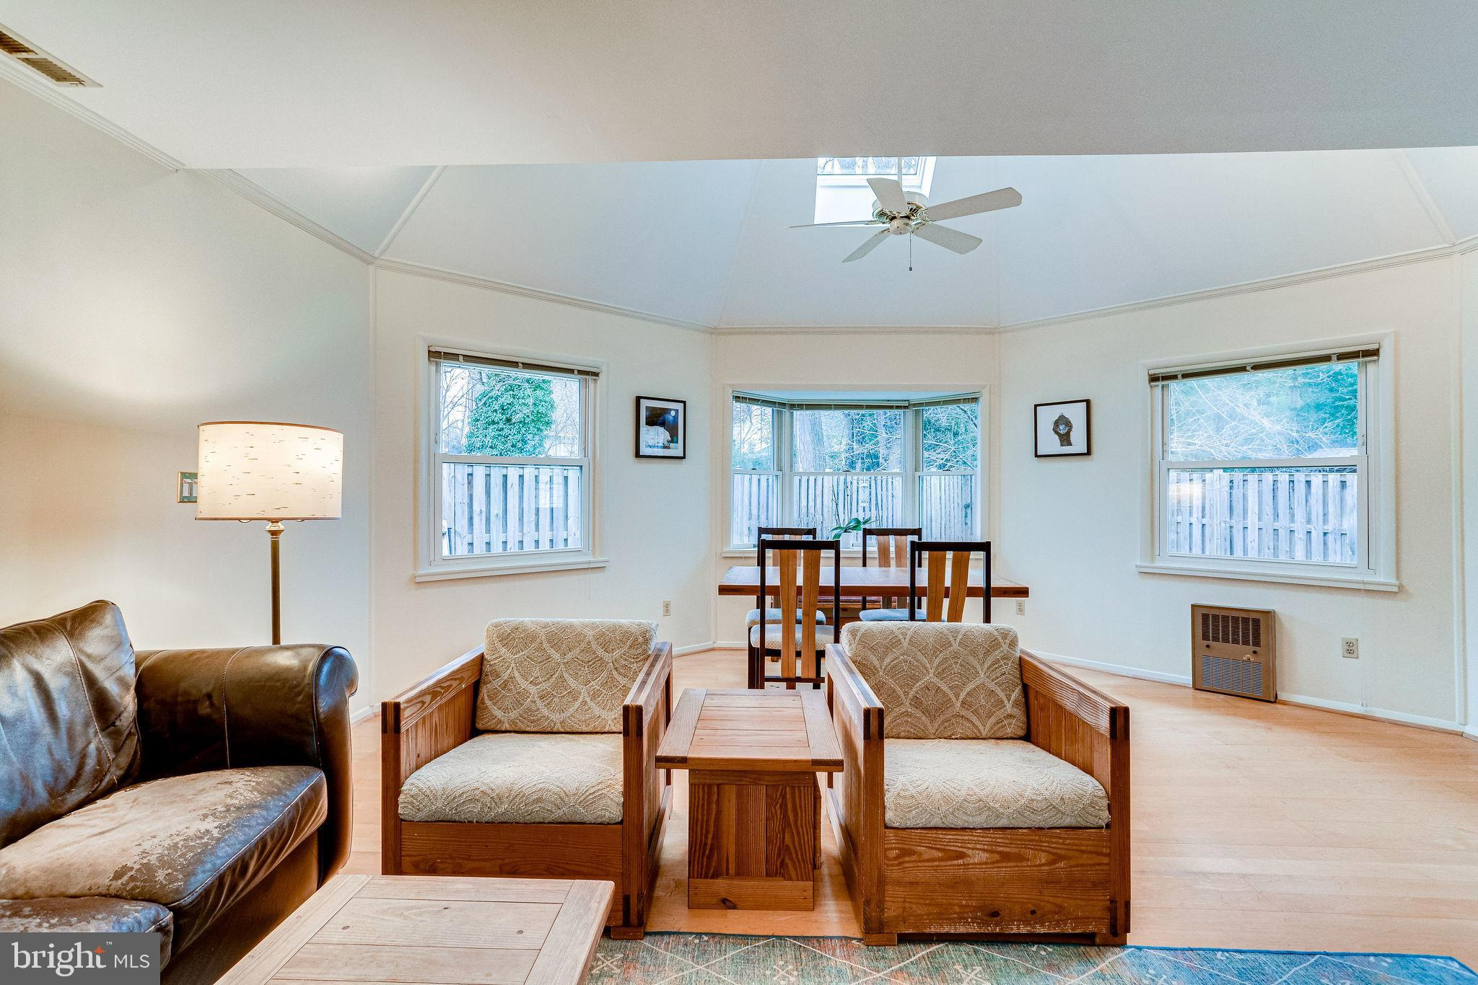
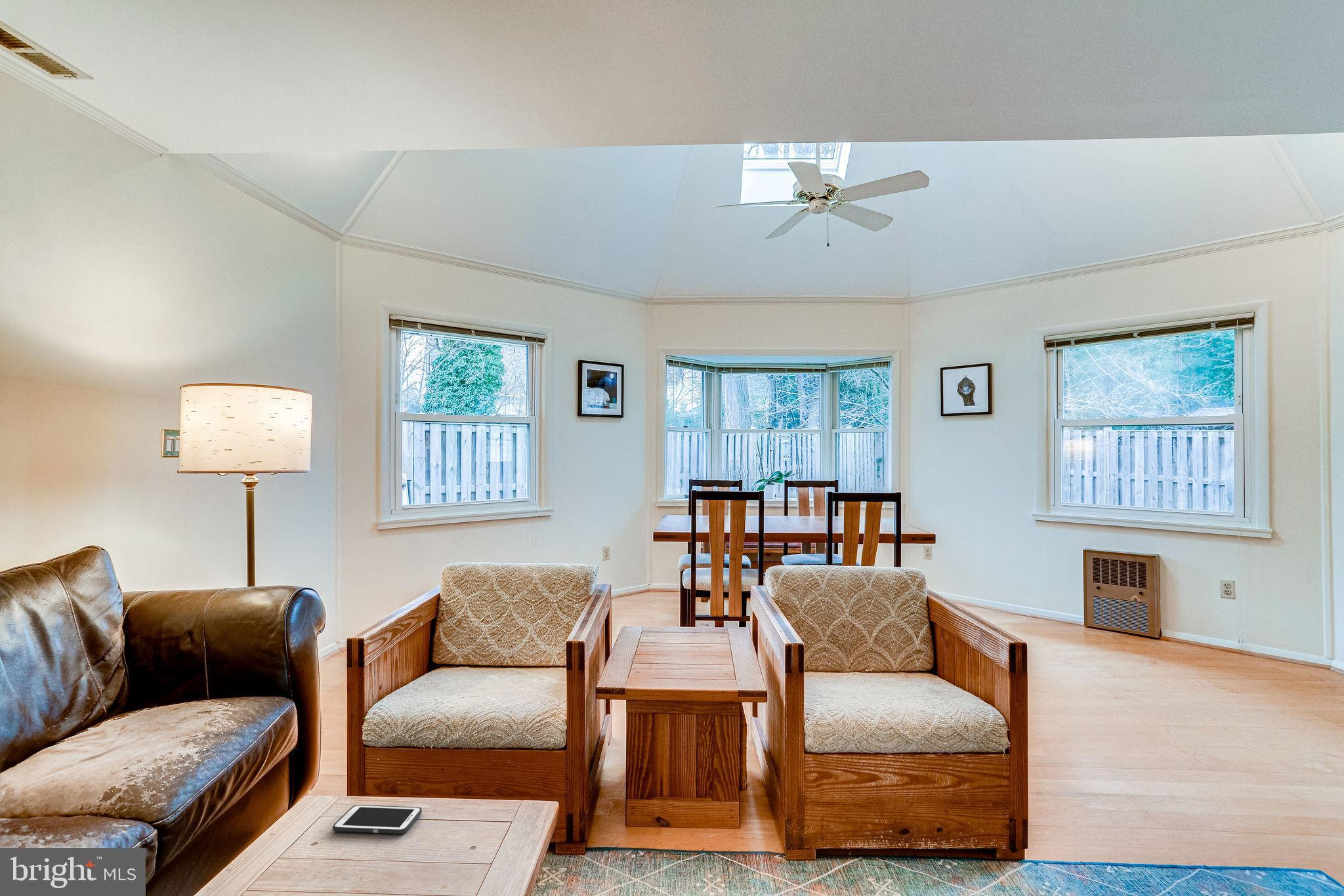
+ cell phone (378, 819)
